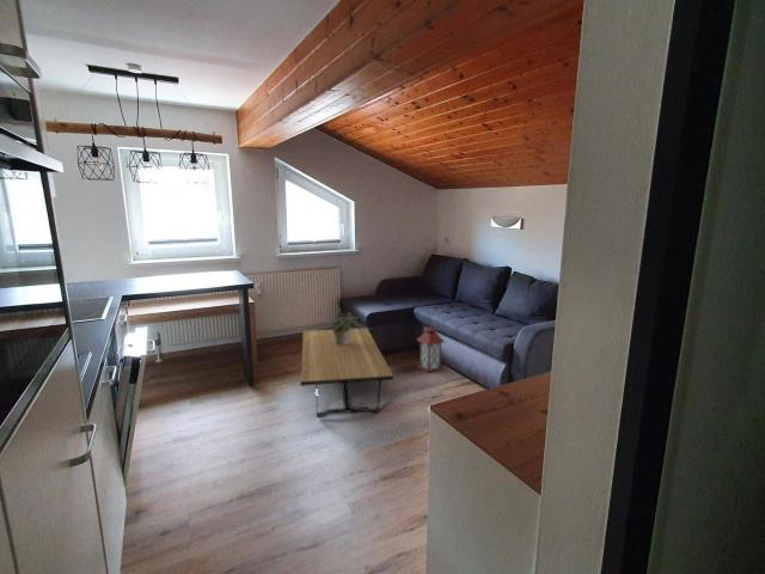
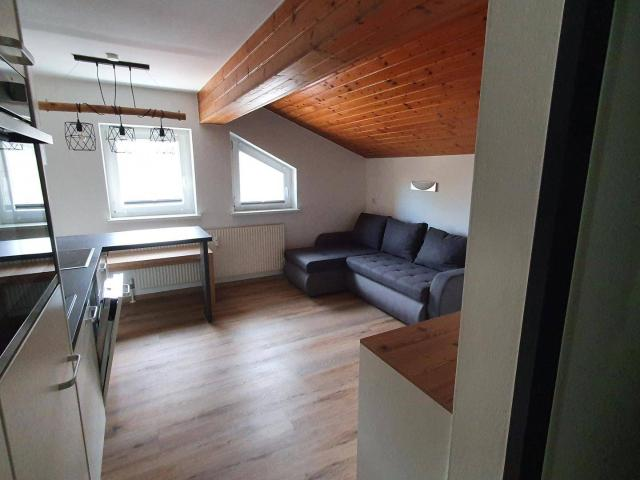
- potted plant (345, 329)
- lantern (430, 343)
- coffee table (341, 370)
